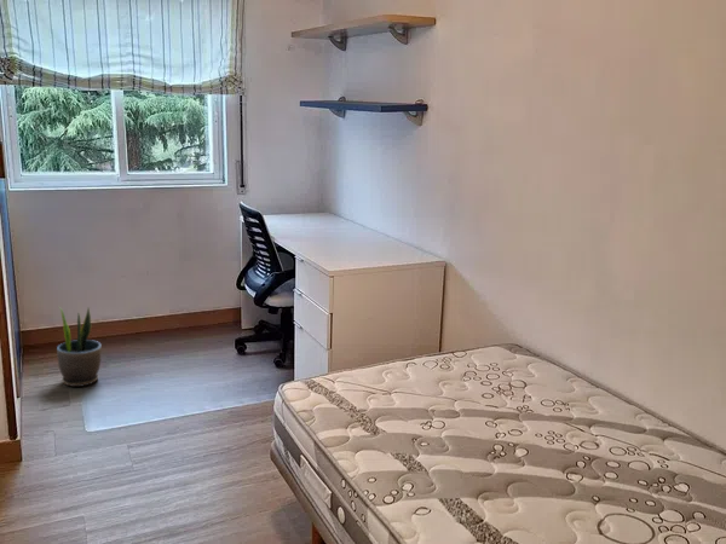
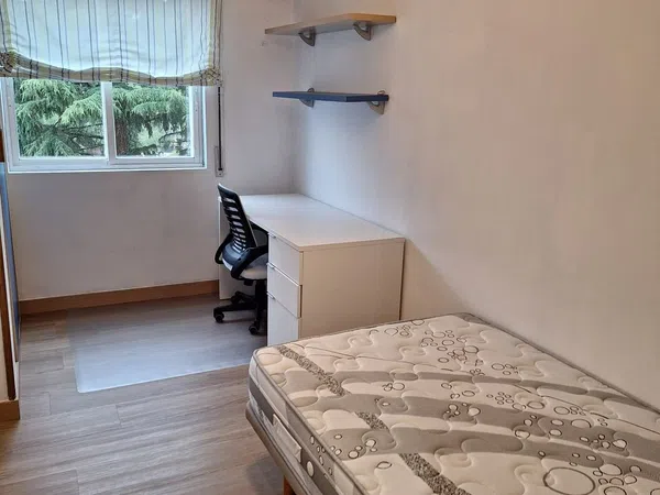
- potted plant (79, 345)
